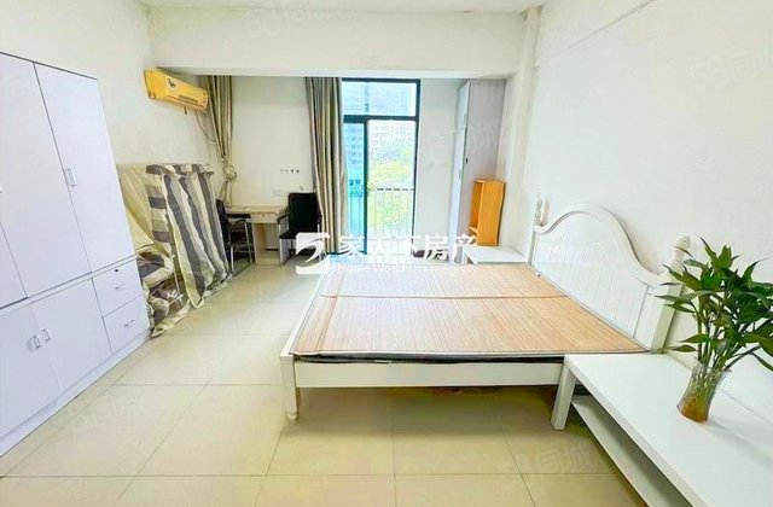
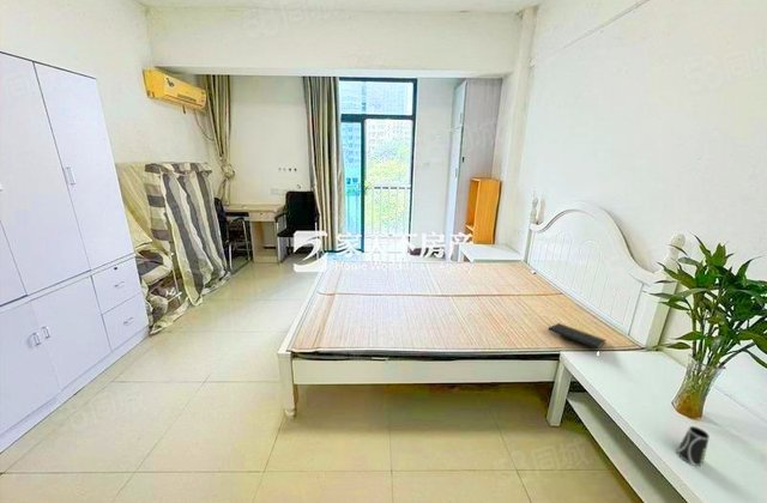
+ notepad (576, 334)
+ cup (694, 444)
